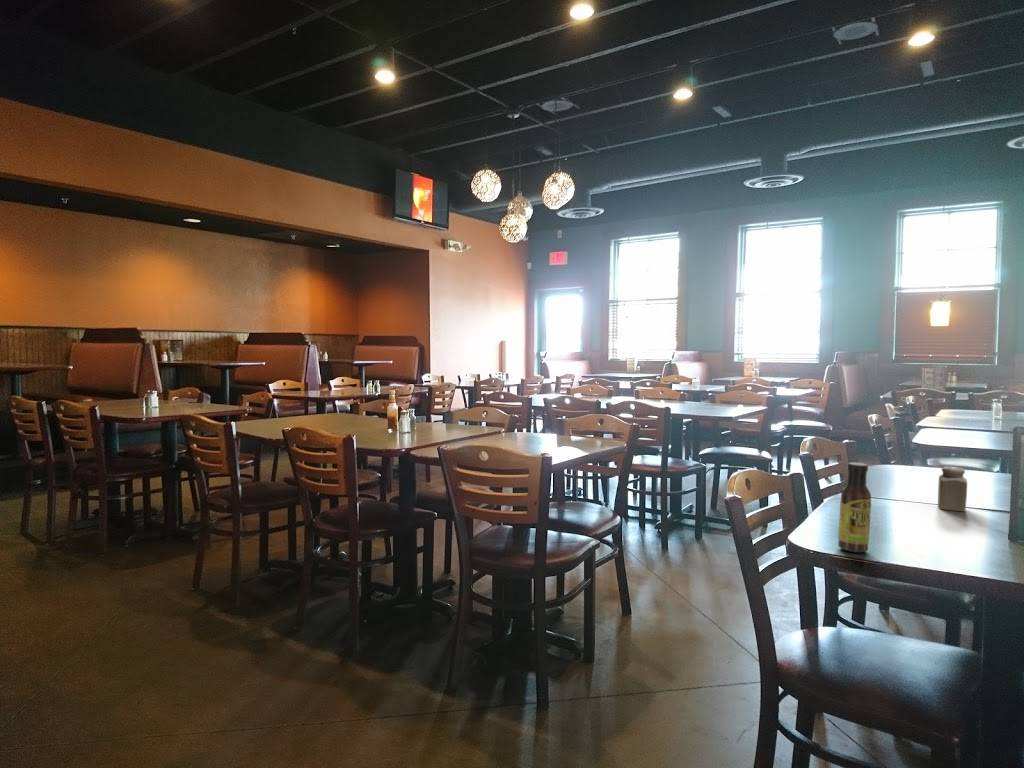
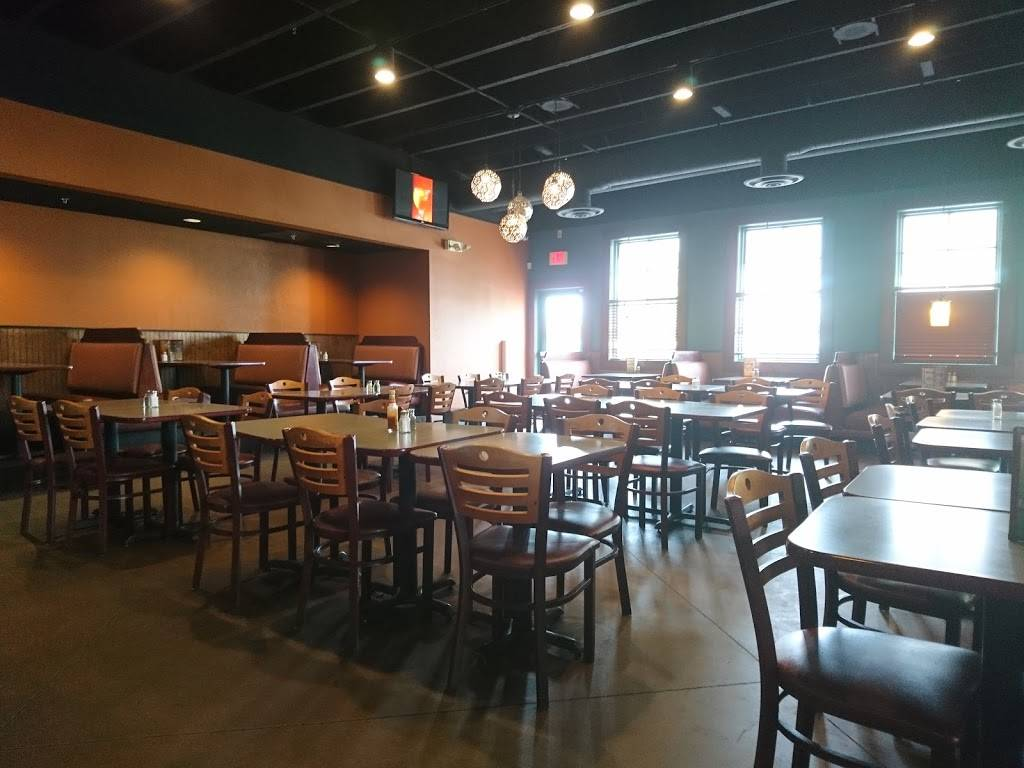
- salt shaker (952, 487)
- sauce bottle (854, 506)
